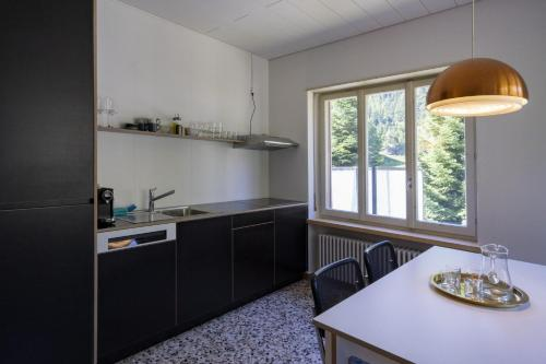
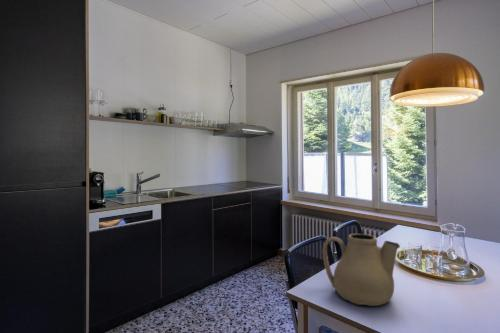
+ teapot (360, 265)
